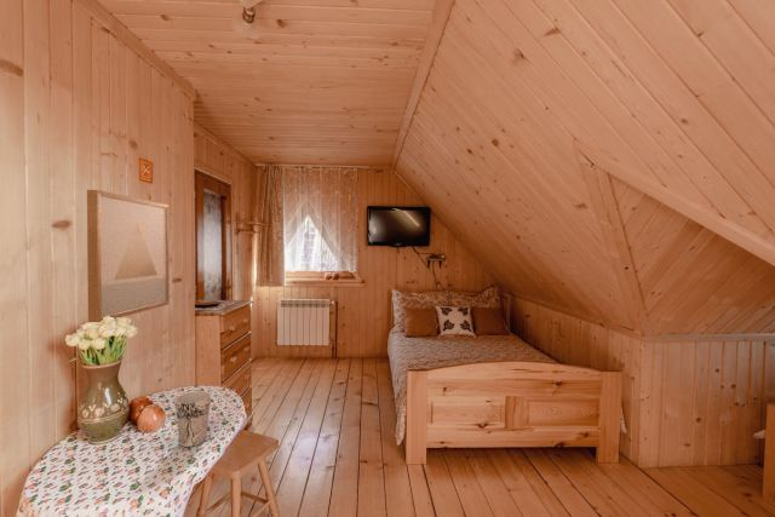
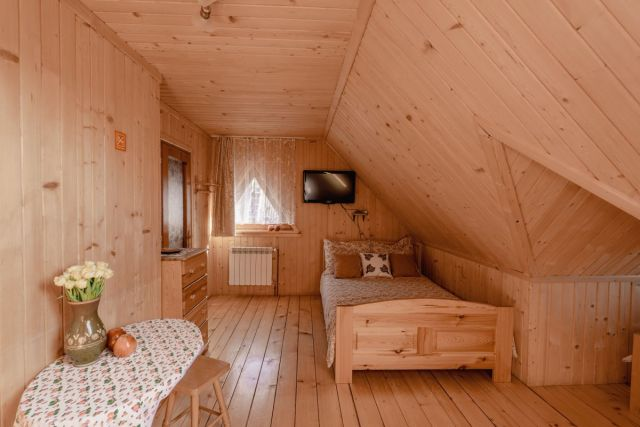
- wall art (133, 255)
- cup (193, 419)
